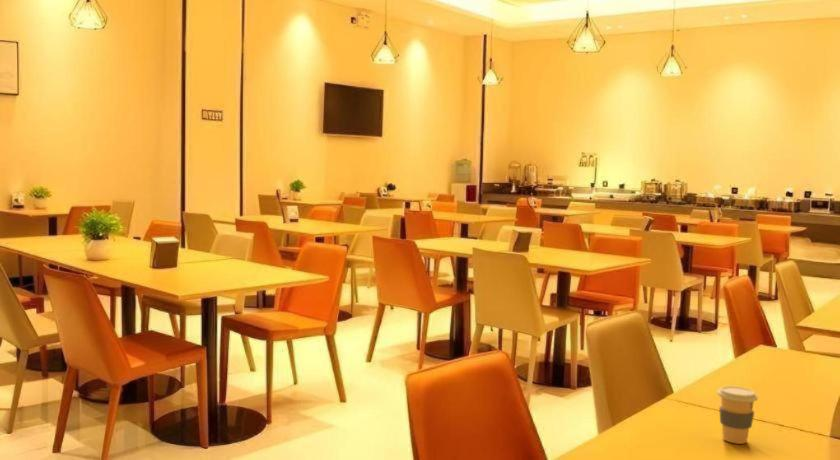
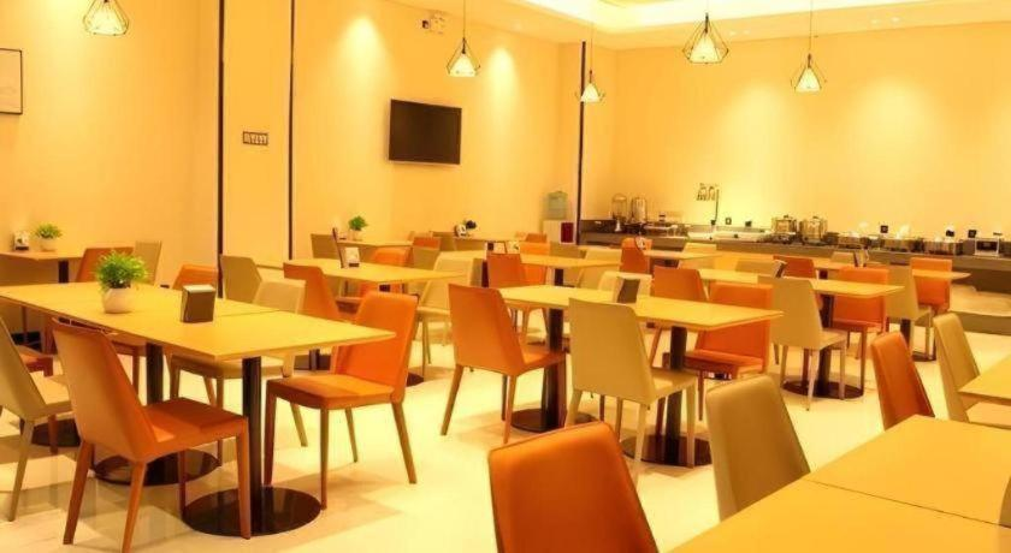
- coffee cup (736, 415)
